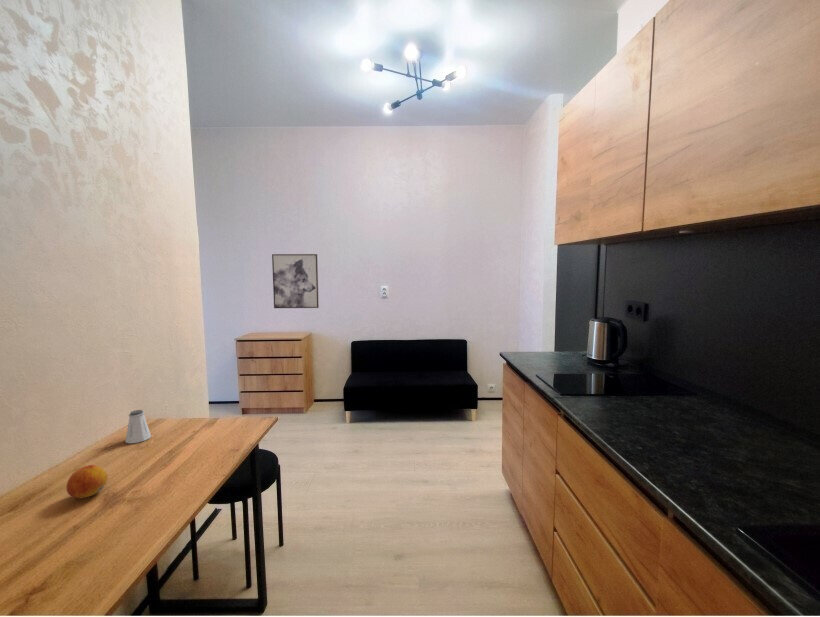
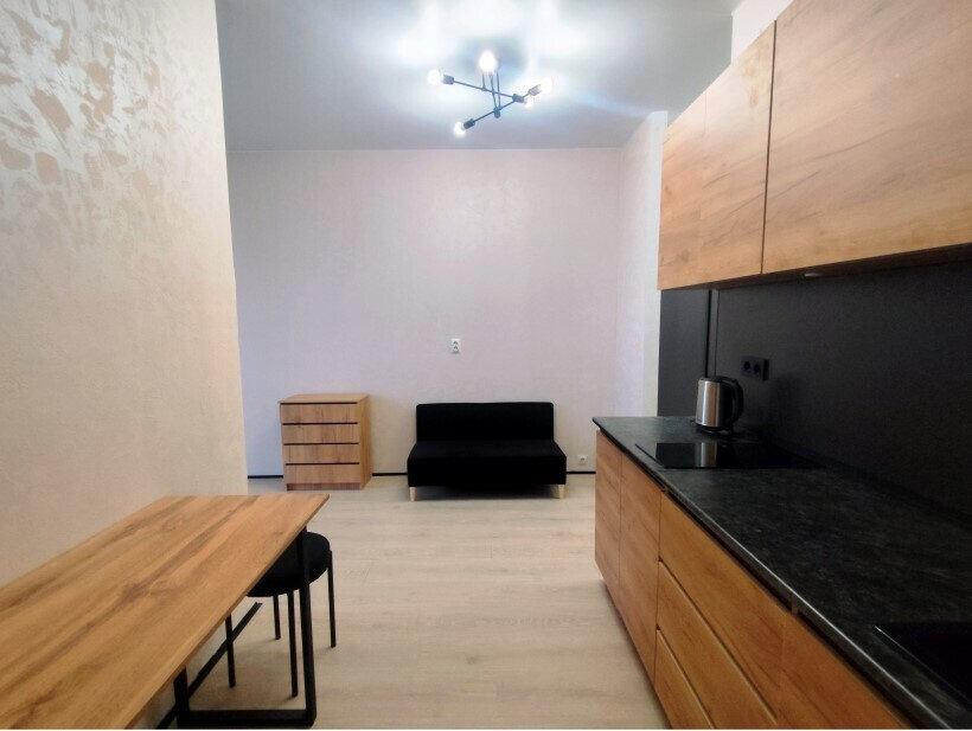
- fruit (87, 480)
- saltshaker (137, 425)
- wall art (295, 281)
